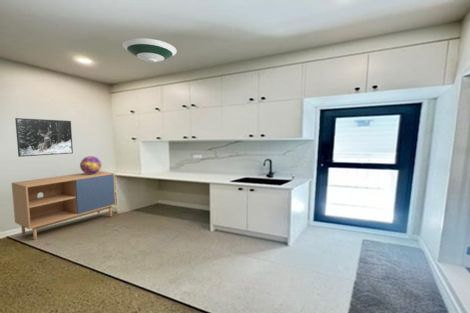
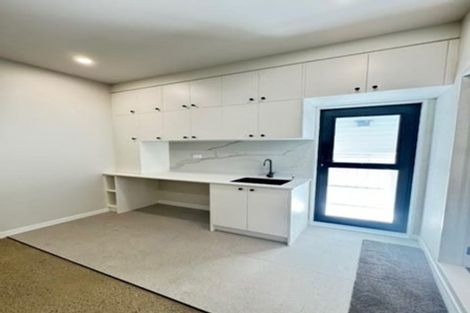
- decorative globe (90, 165)
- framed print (46, 137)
- storage cabinet (70, 201)
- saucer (150, 55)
